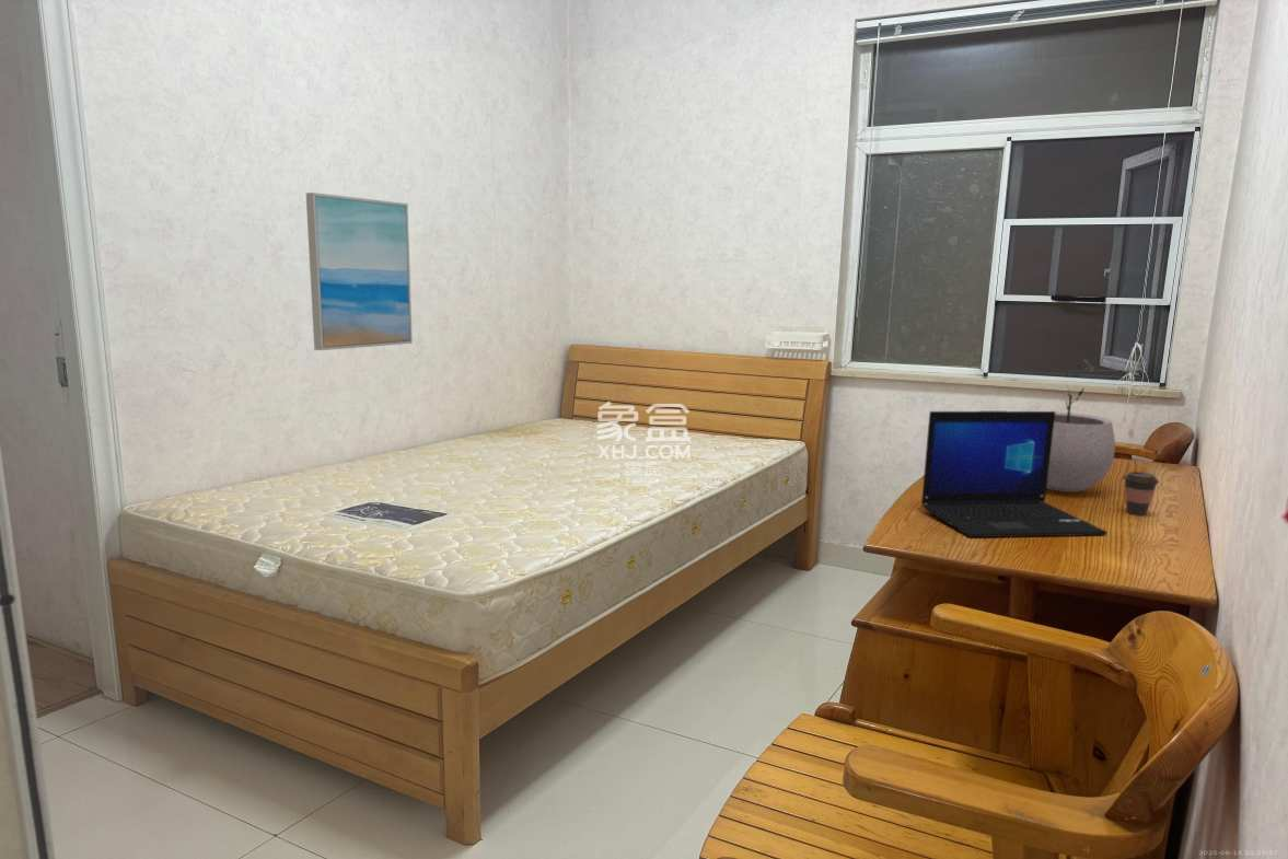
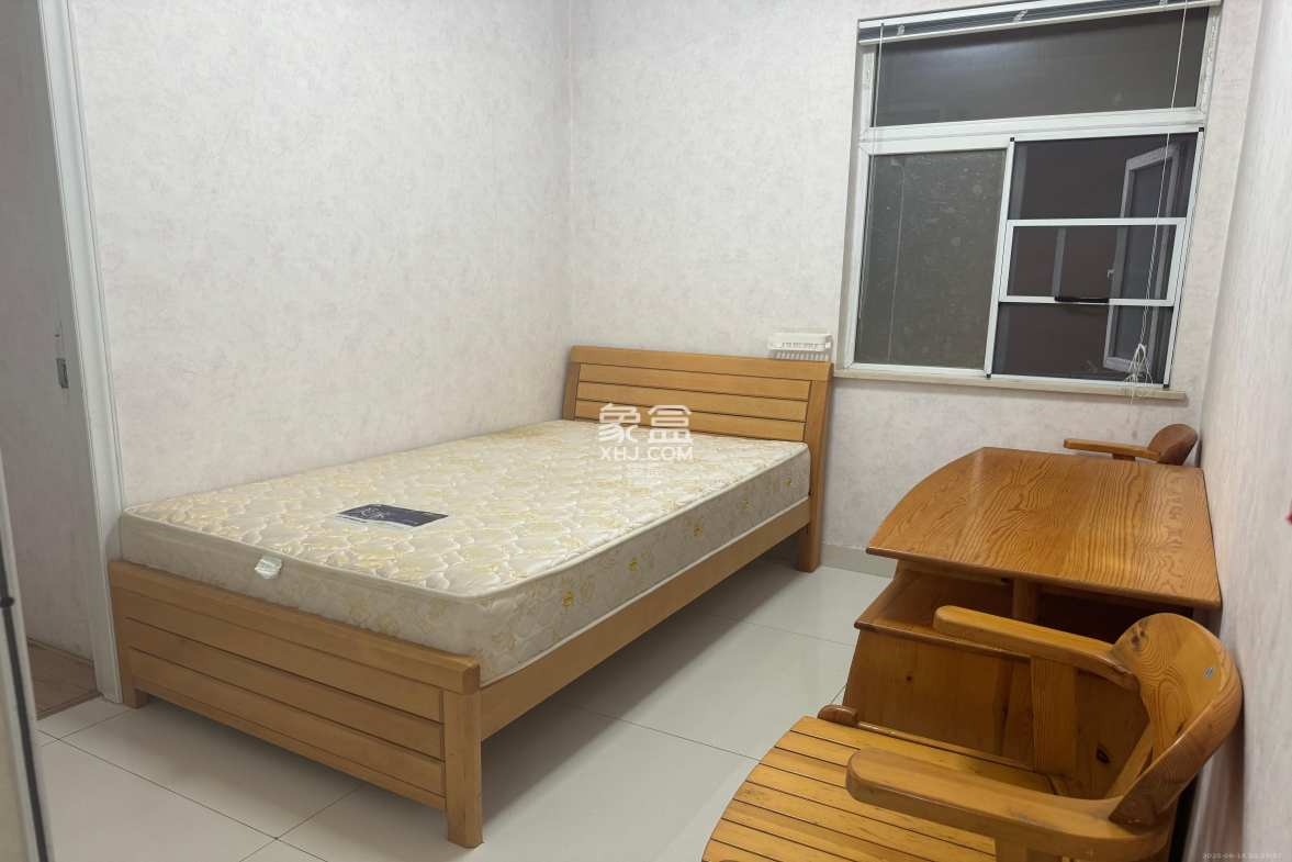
- plant pot (1067, 438)
- coffee cup (1138, 494)
- laptop (1013, 471)
- wall art (362, 274)
